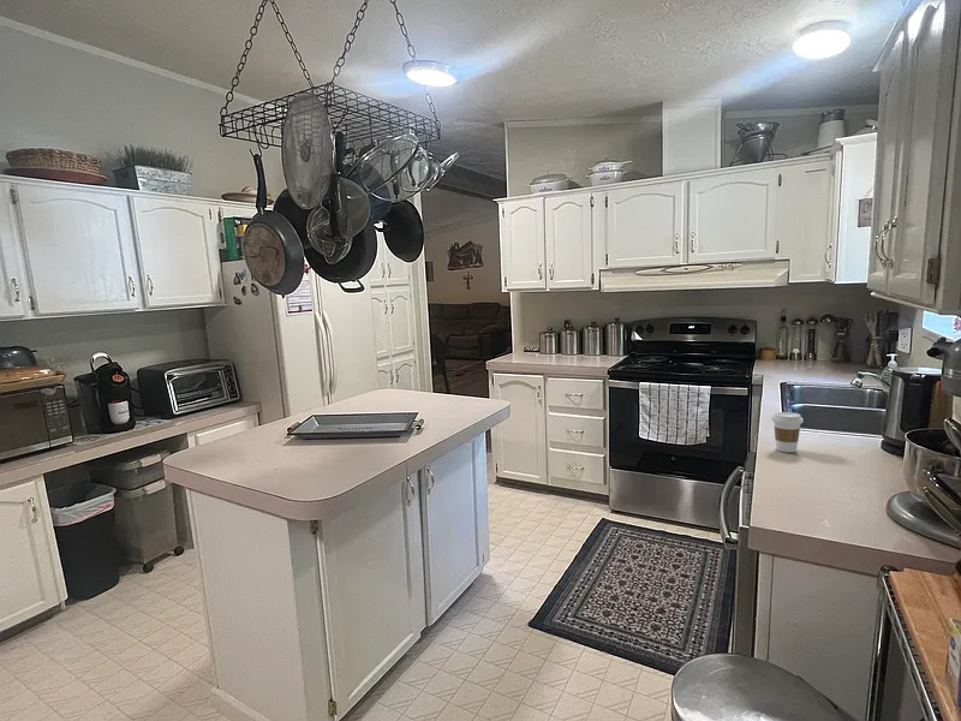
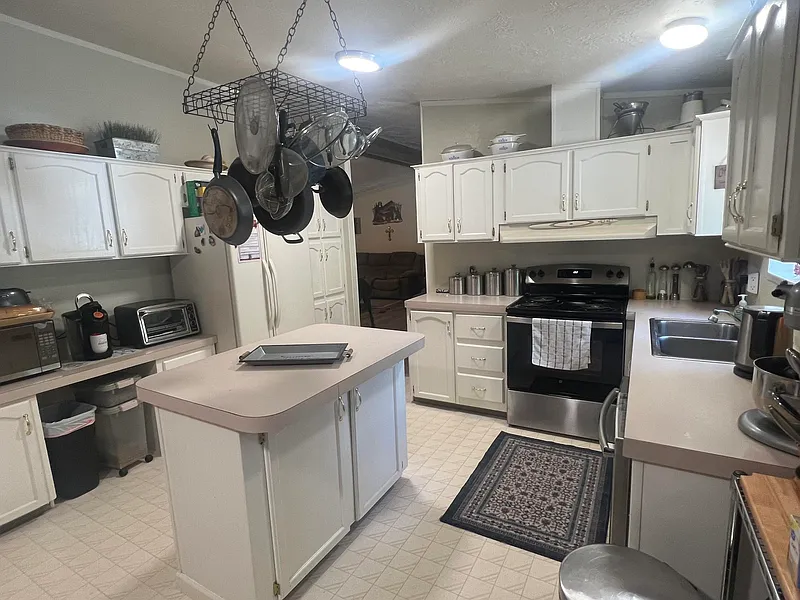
- coffee cup (787, 431)
